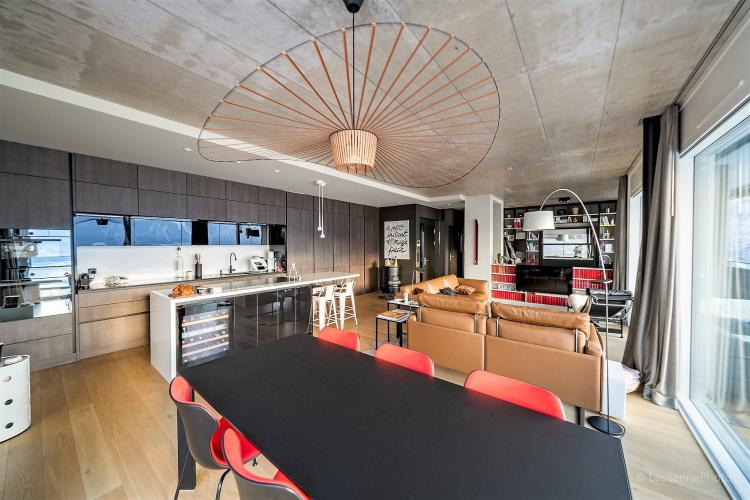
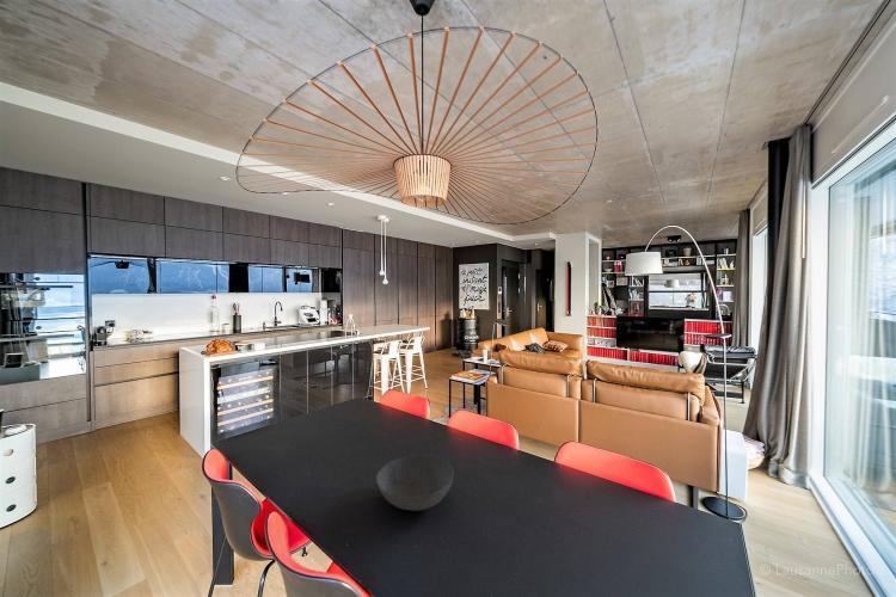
+ bowl (415, 486)
